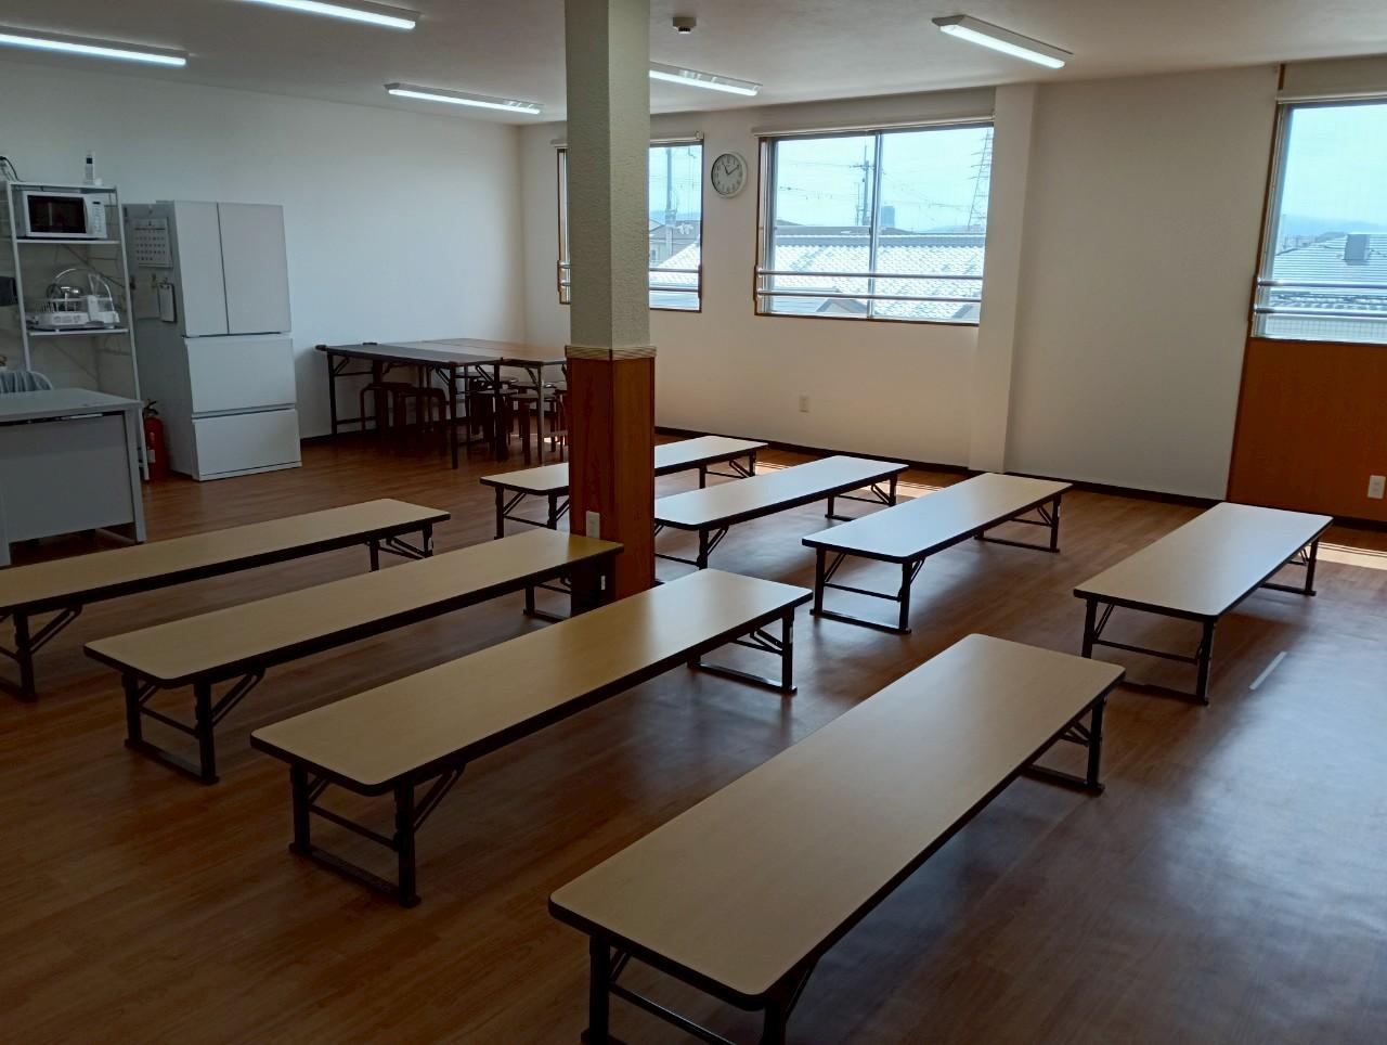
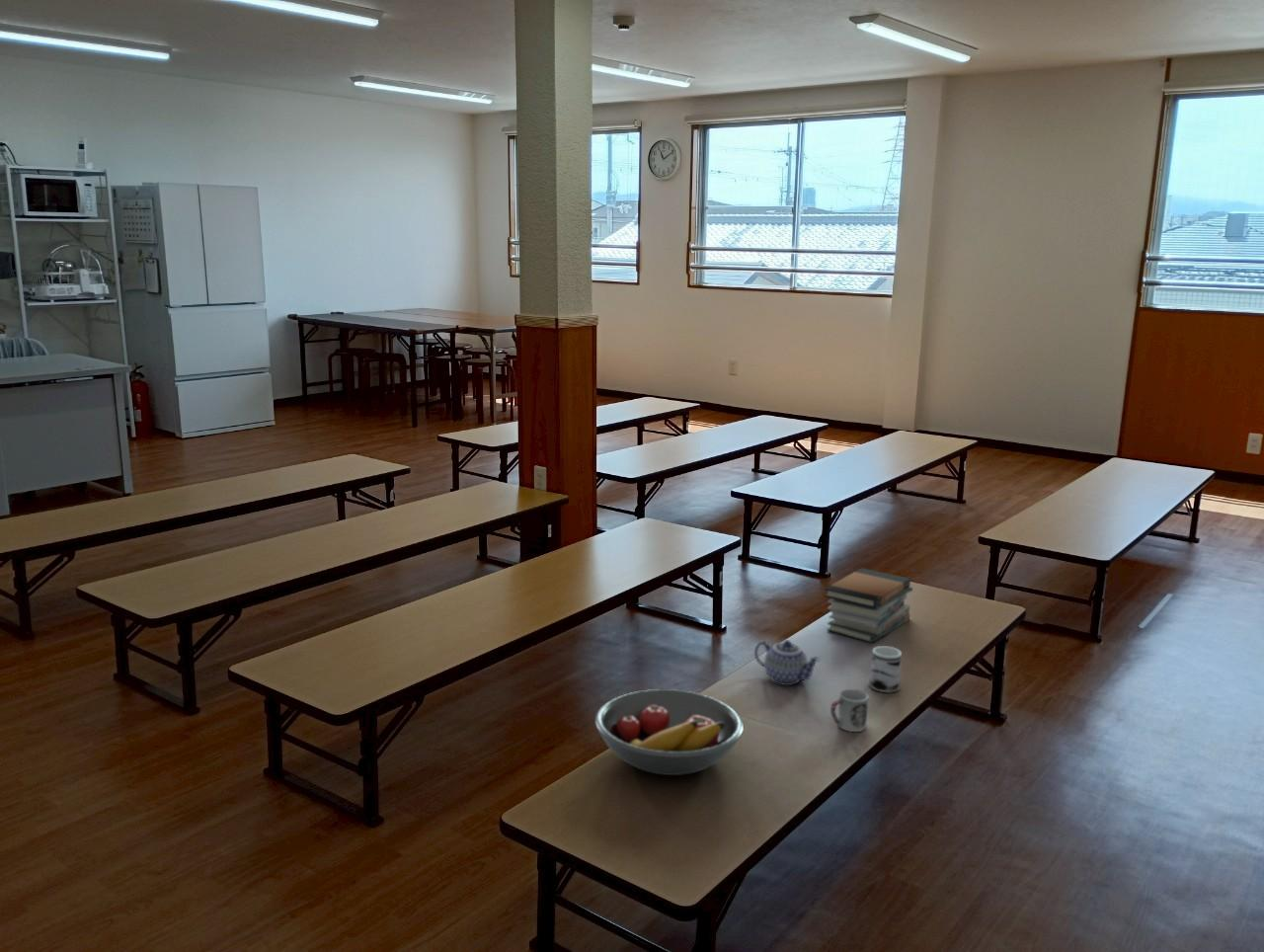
+ cup (847, 711)
+ book stack (867, 604)
+ teapot (786, 660)
+ mug (888, 667)
+ fruit bowl (669, 733)
